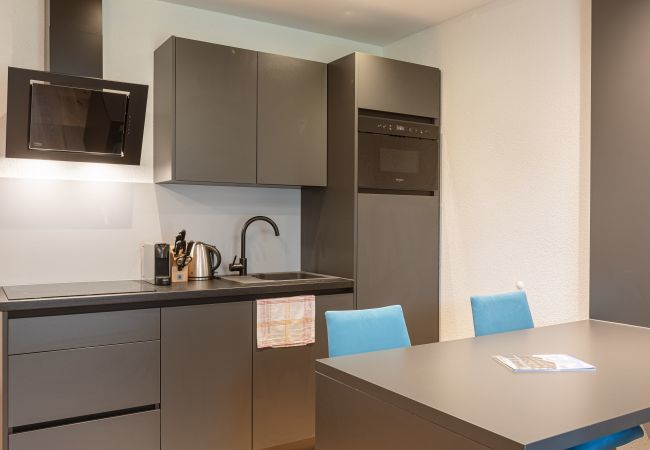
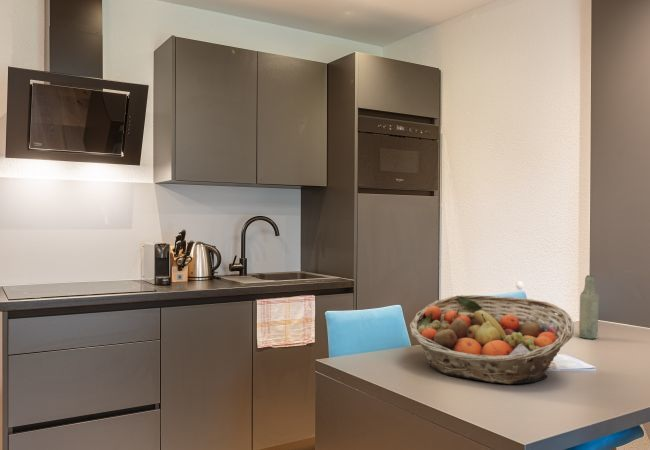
+ fruit basket (487, 335)
+ bottle (588, 306)
